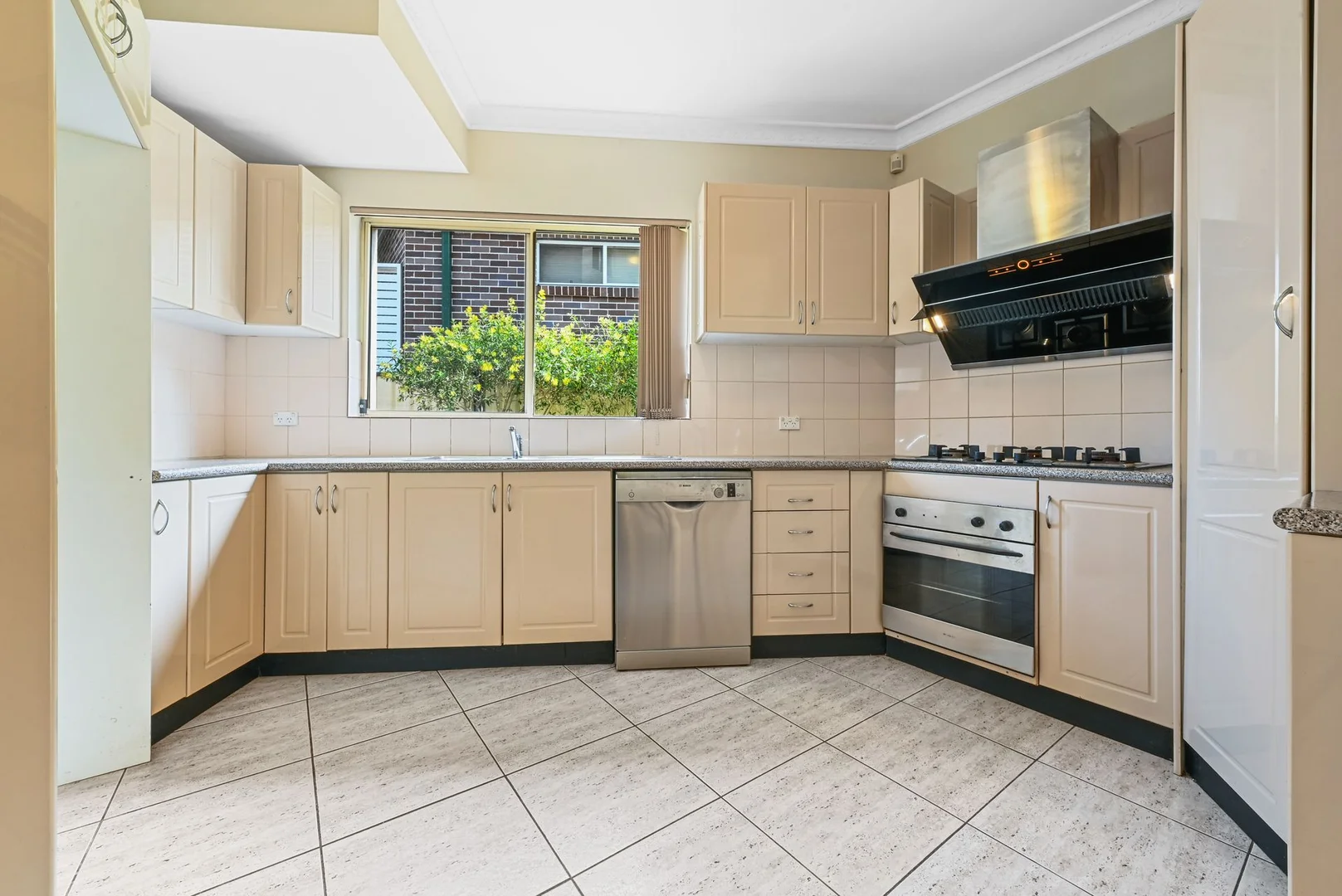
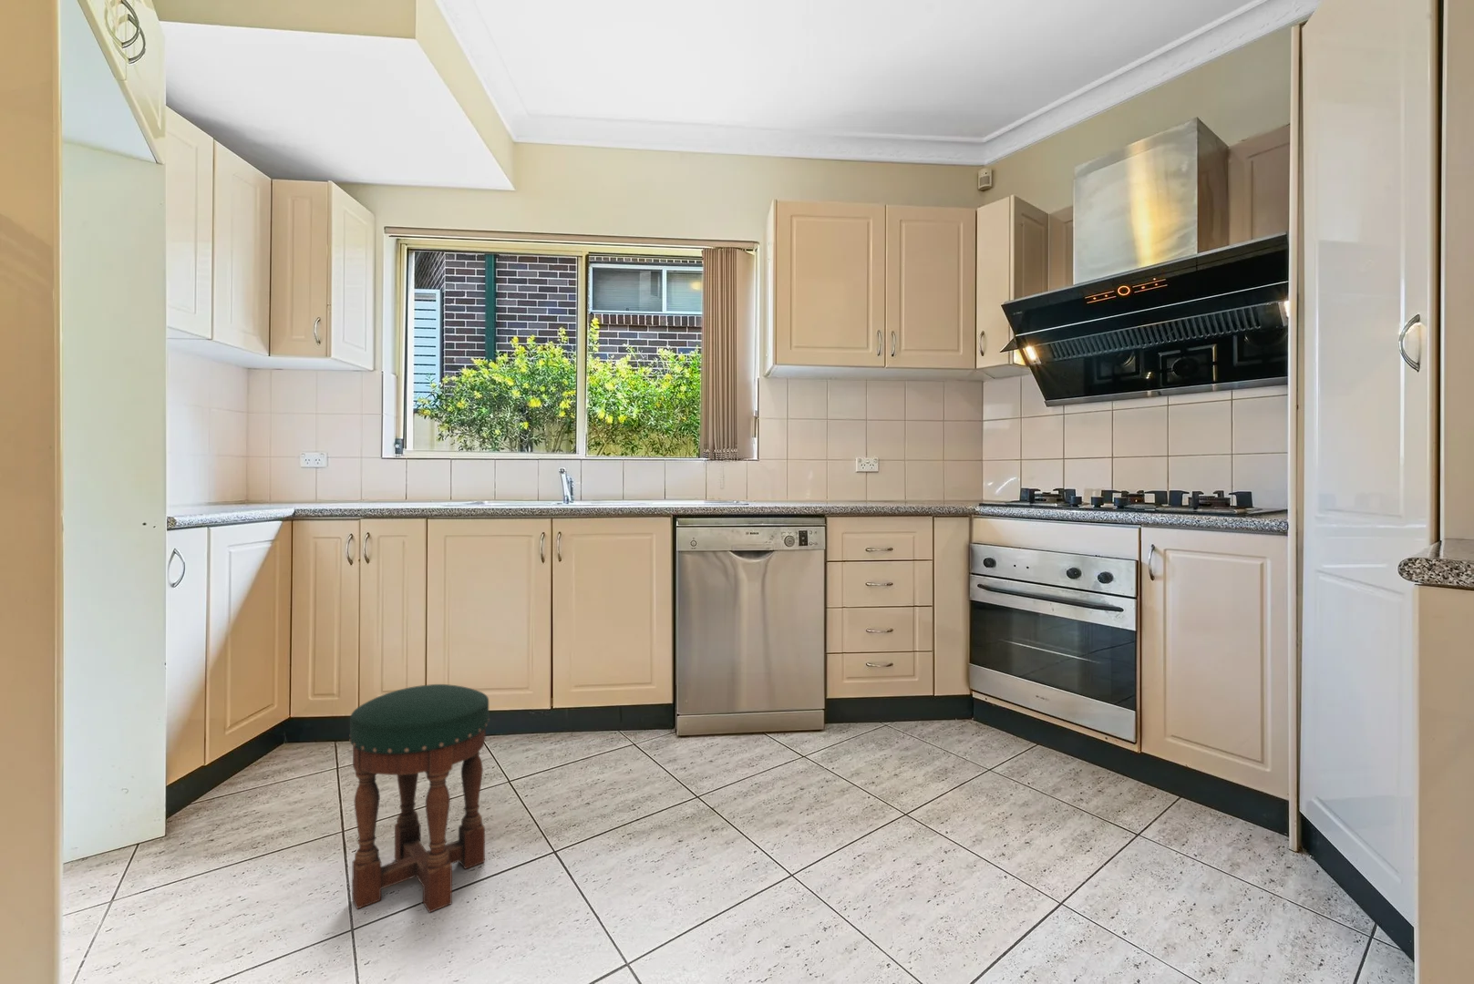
+ stool (416, 783)
